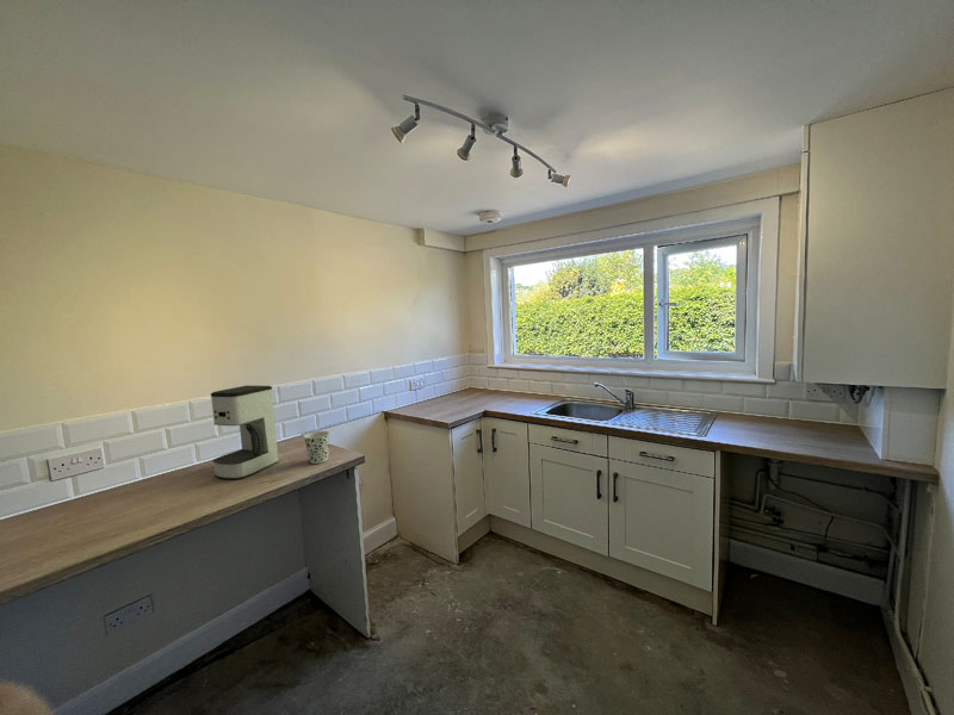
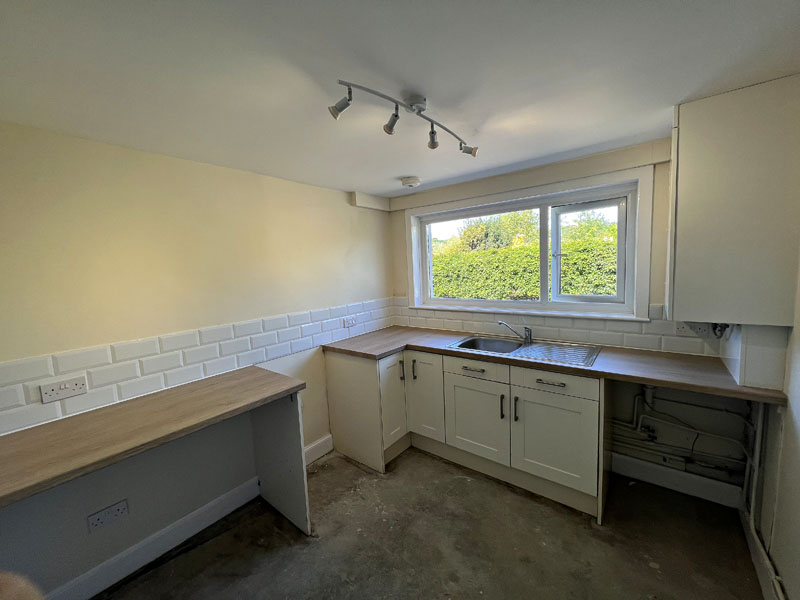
- cup (317, 447)
- coffee maker (244, 429)
